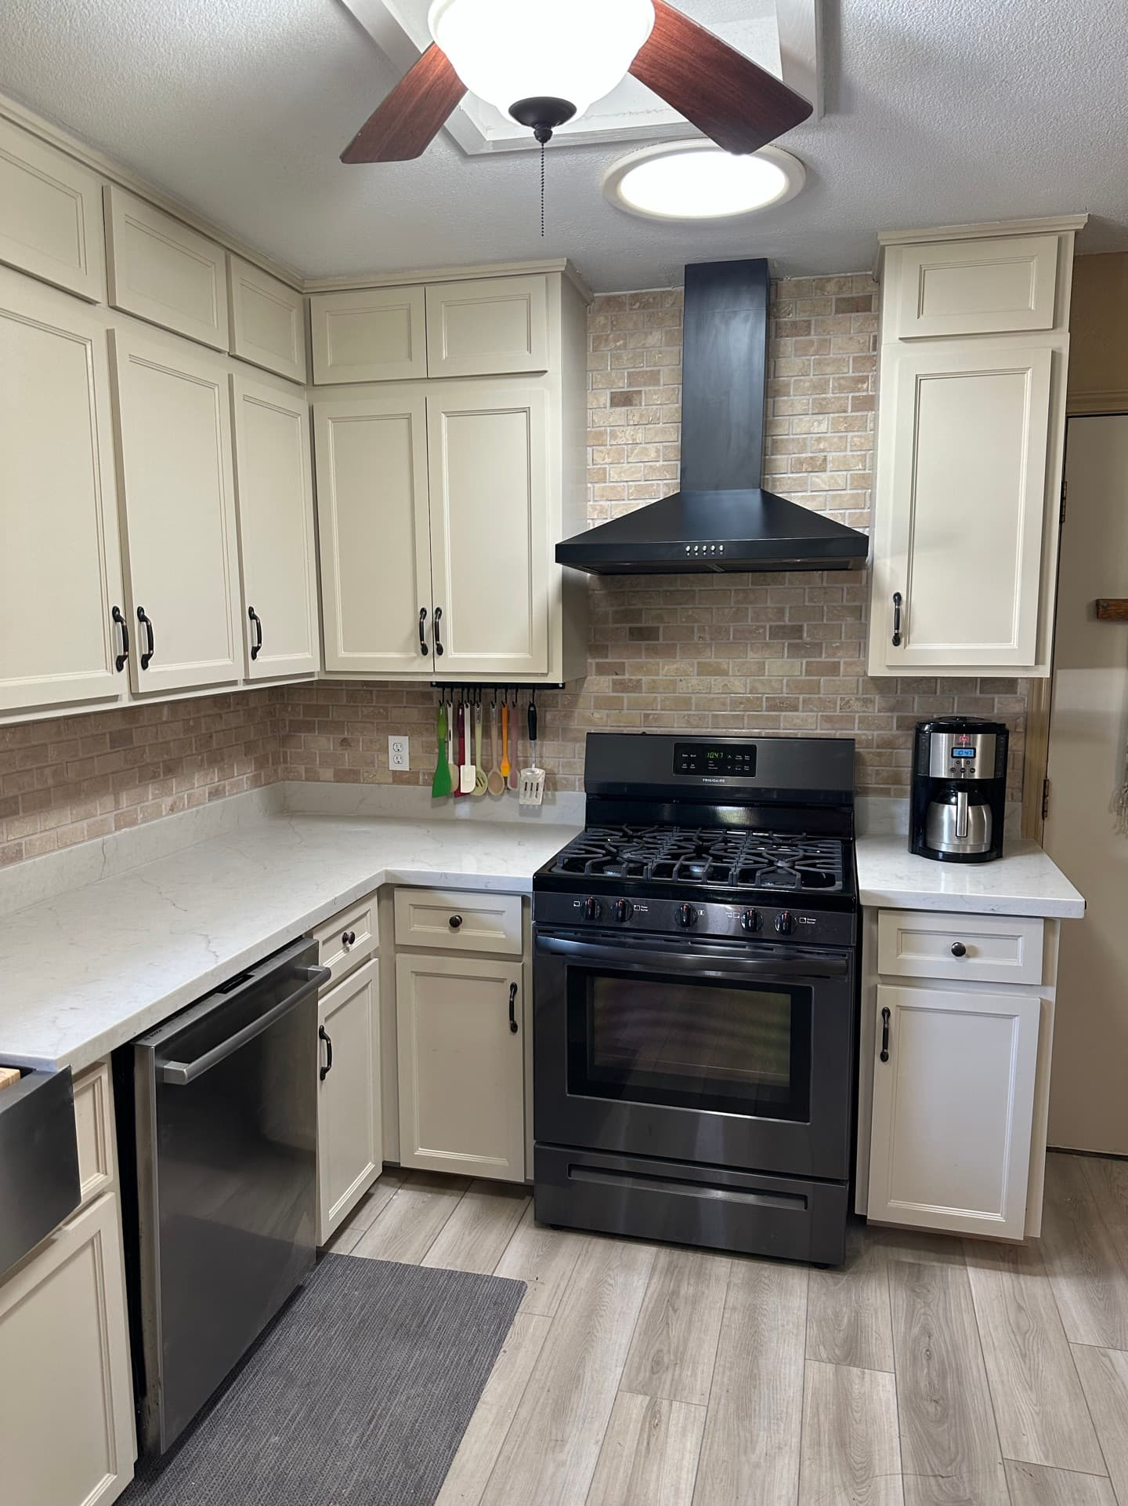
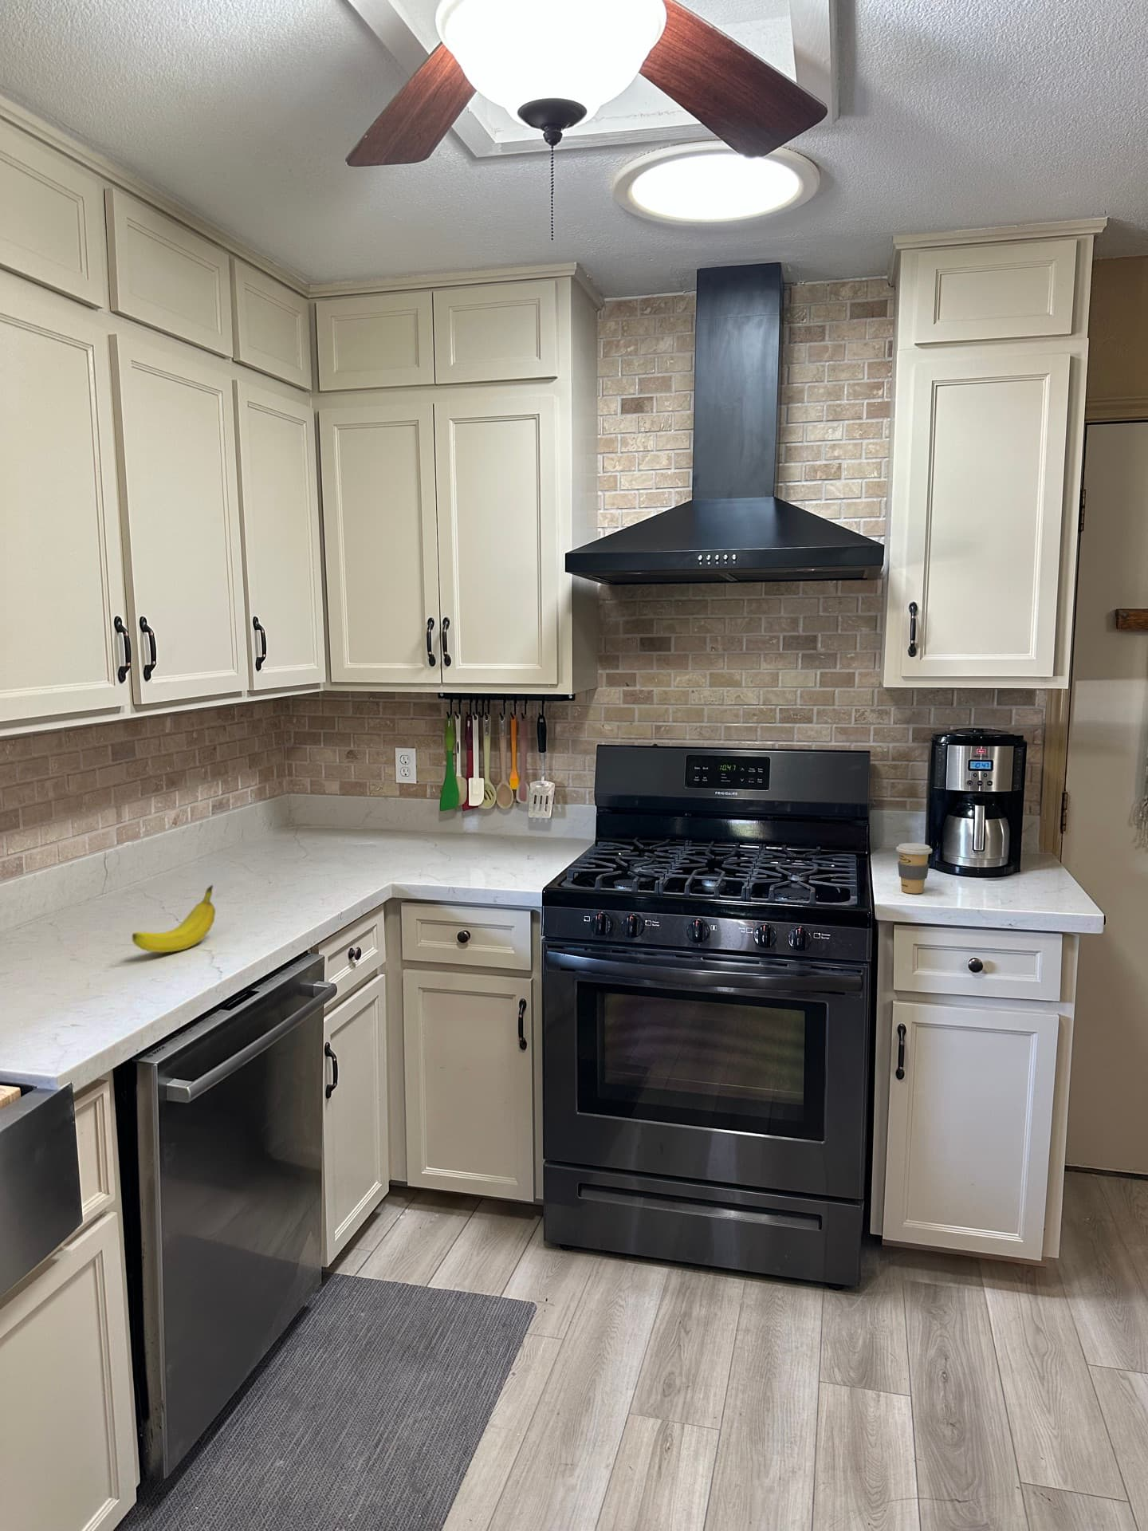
+ coffee cup (913, 868)
+ fruit (177, 927)
